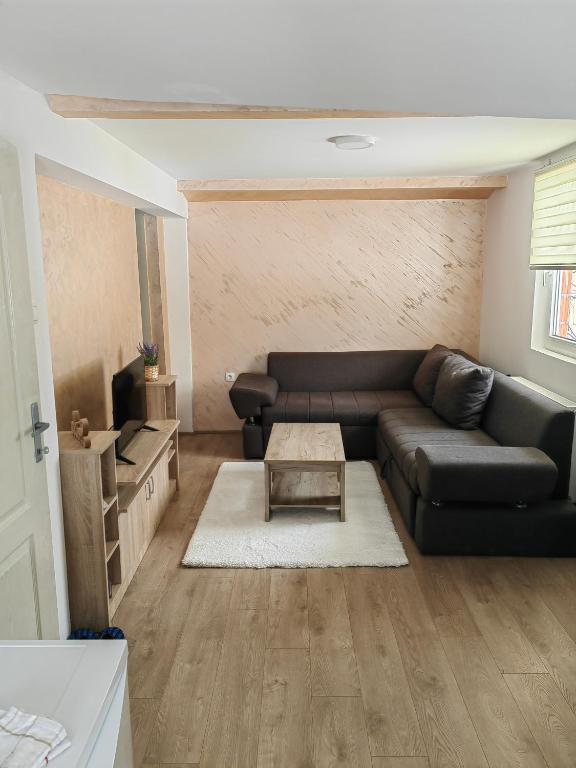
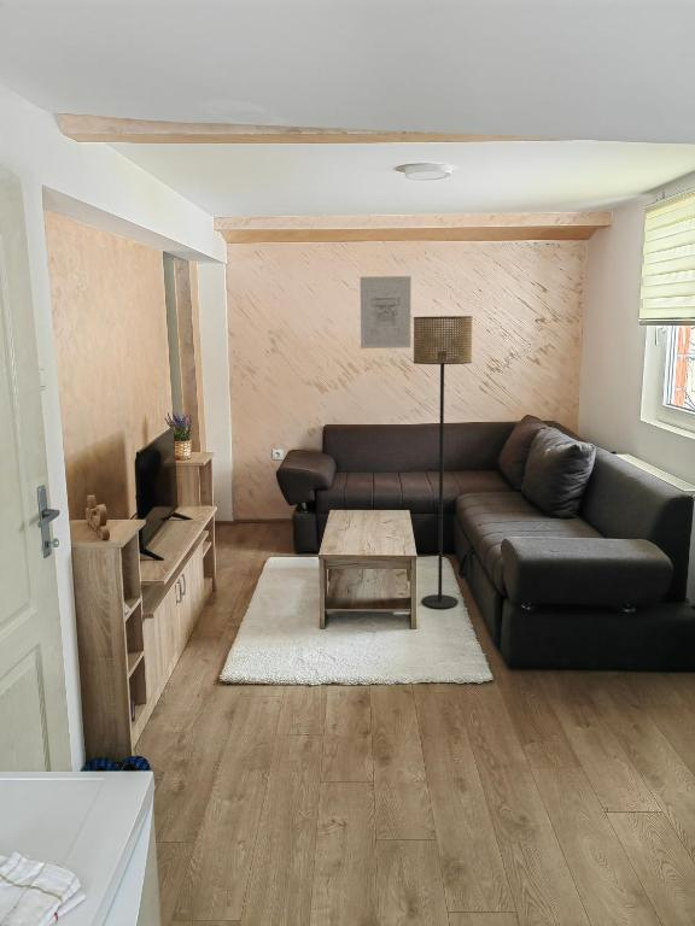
+ floor lamp (440, 463)
+ wall art (385, 312)
